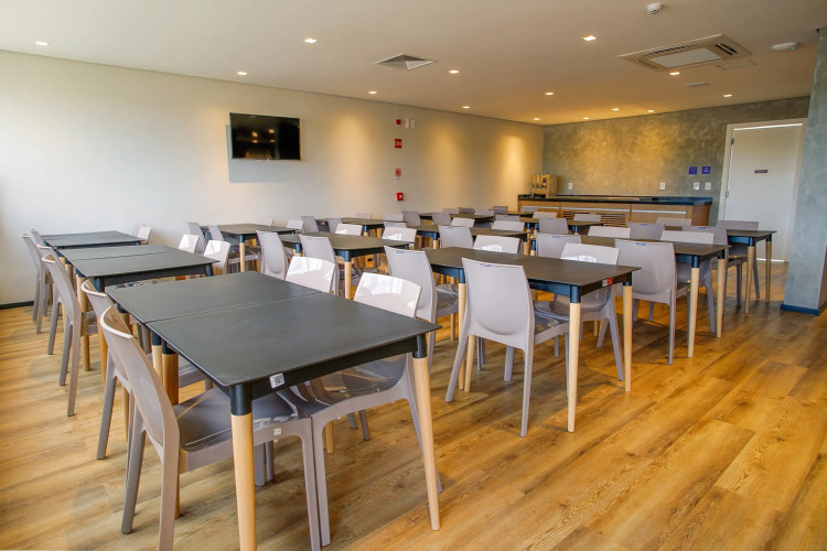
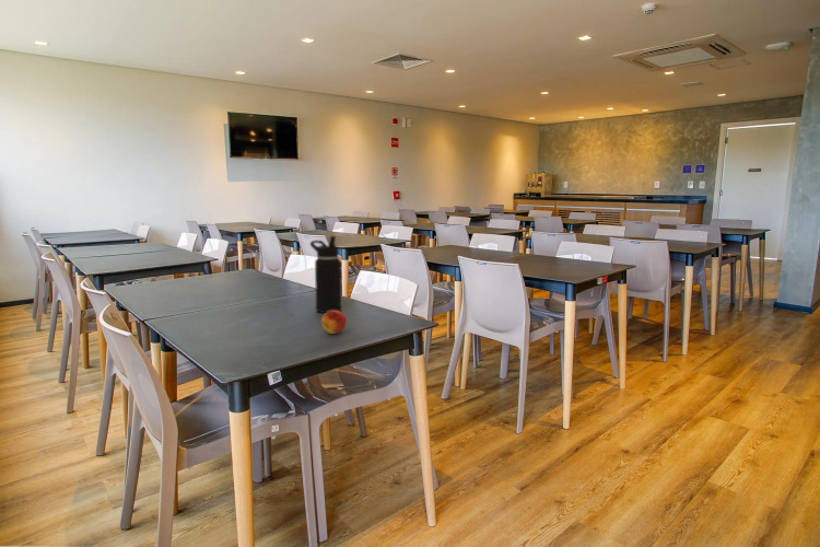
+ water bottle (325, 272)
+ fruit (333, 322)
